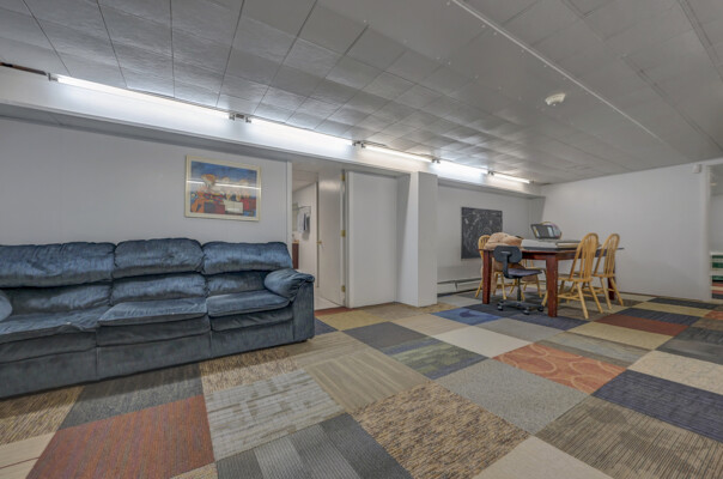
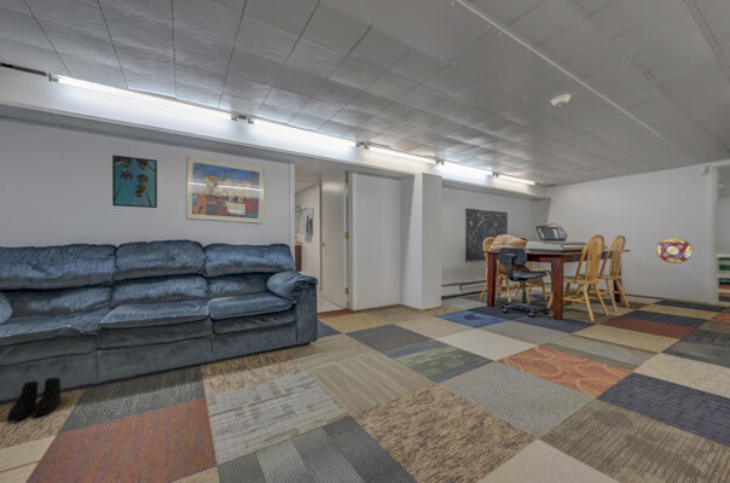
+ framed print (135, 182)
+ boots (35, 396)
+ decorative shield (673, 250)
